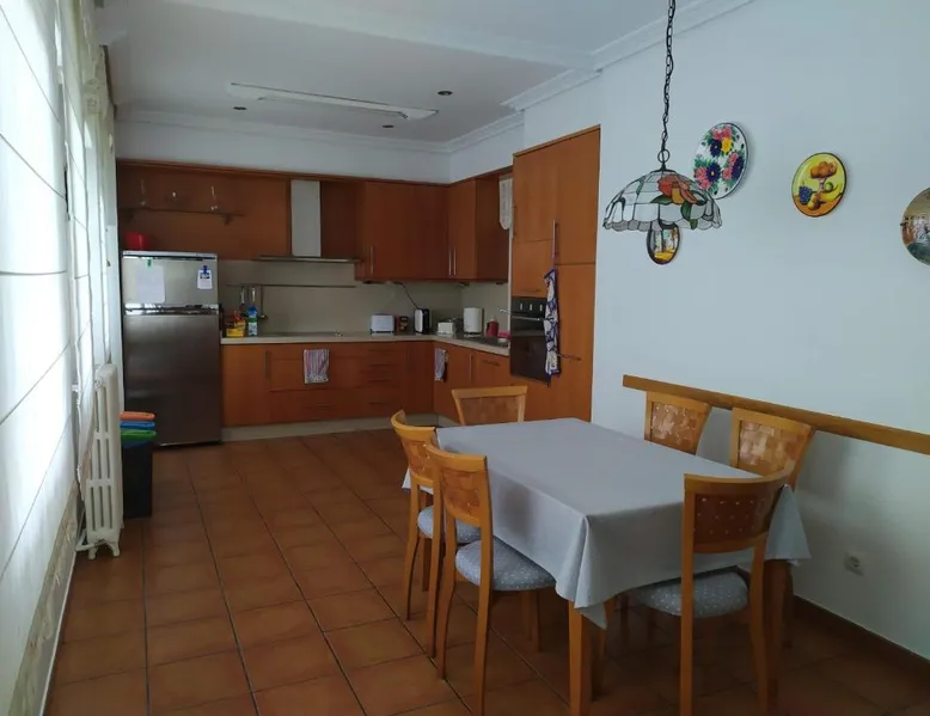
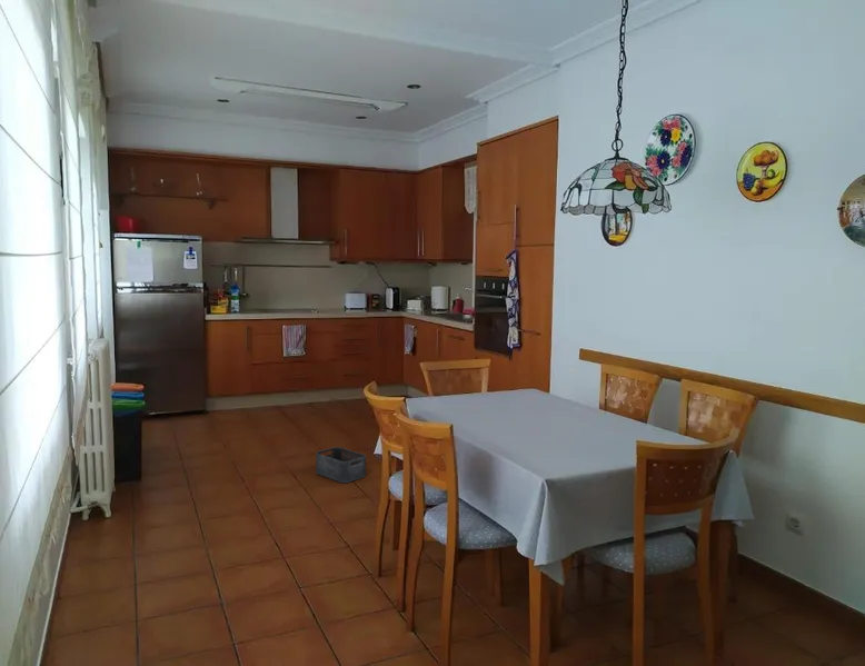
+ storage bin (340, 464)
